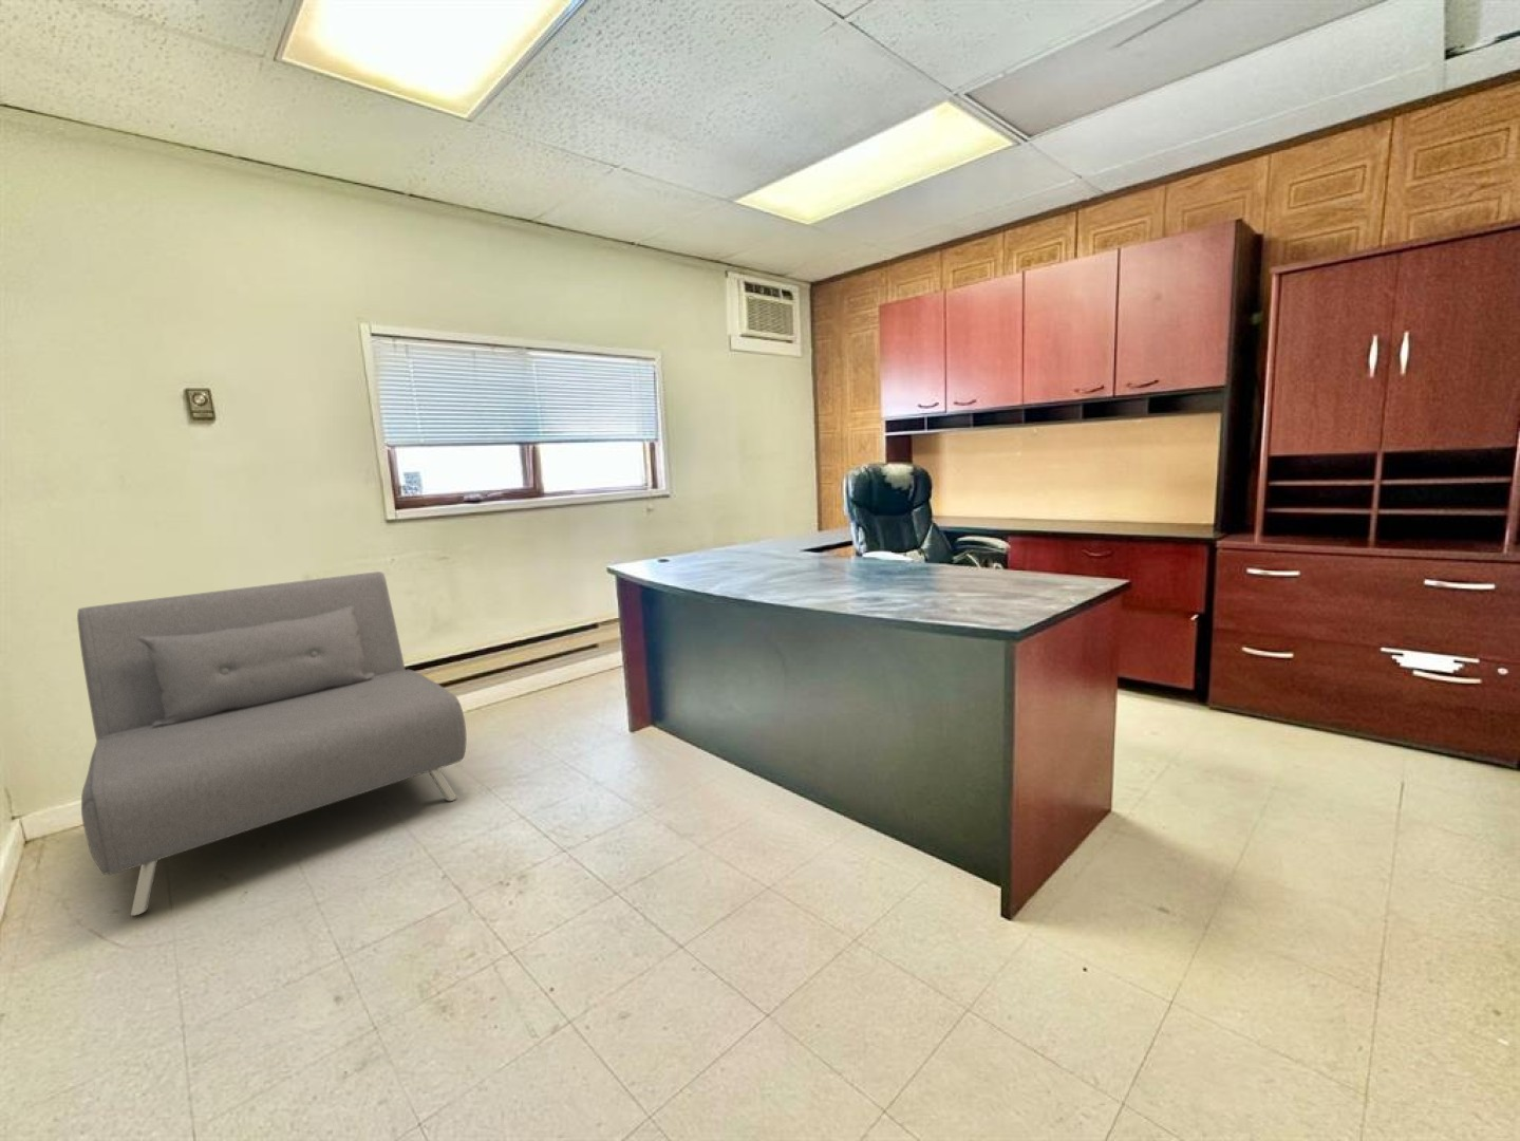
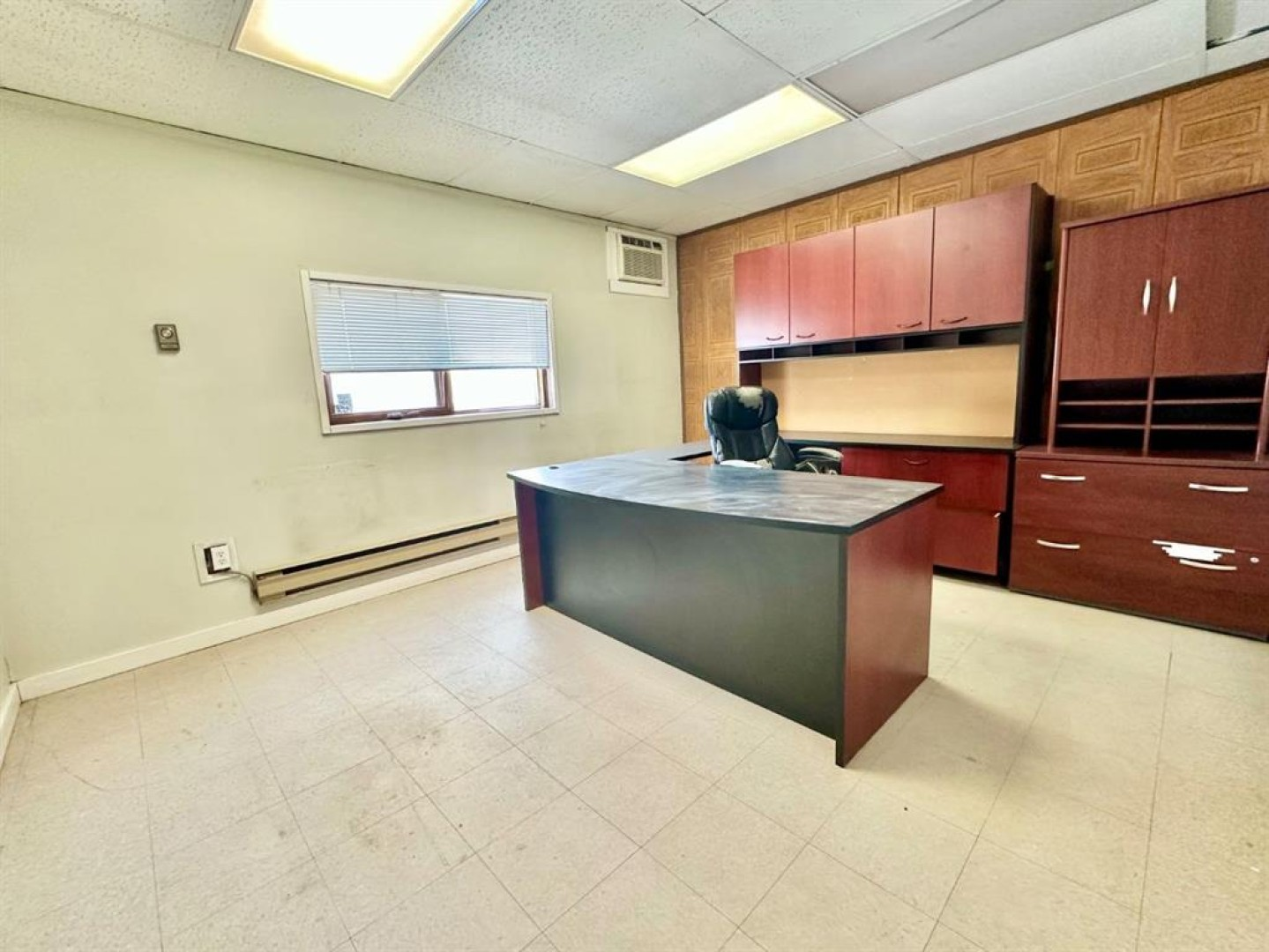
- sofa (279, 705)
